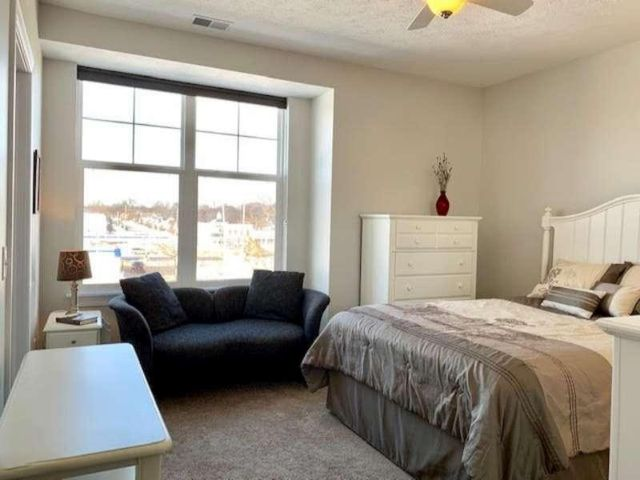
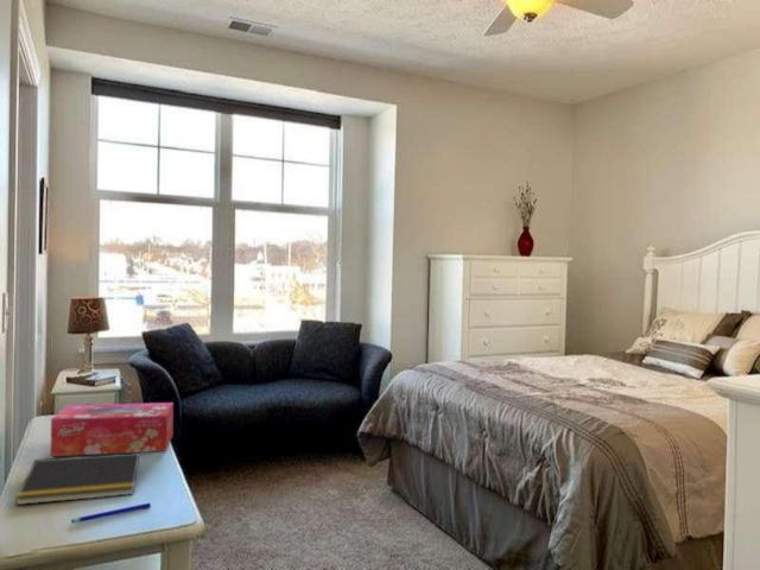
+ tissue box (115, 428)
+ notepad (82, 476)
+ pen (112, 512)
